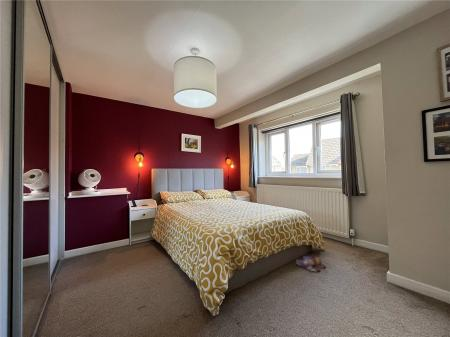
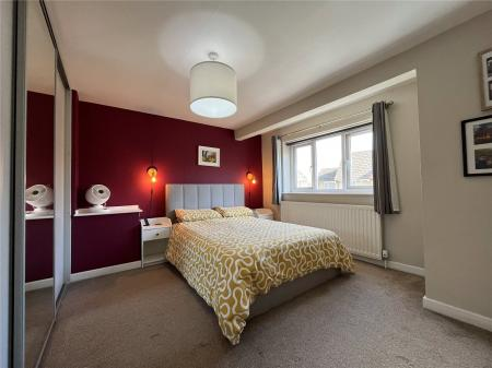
- slippers (310, 261)
